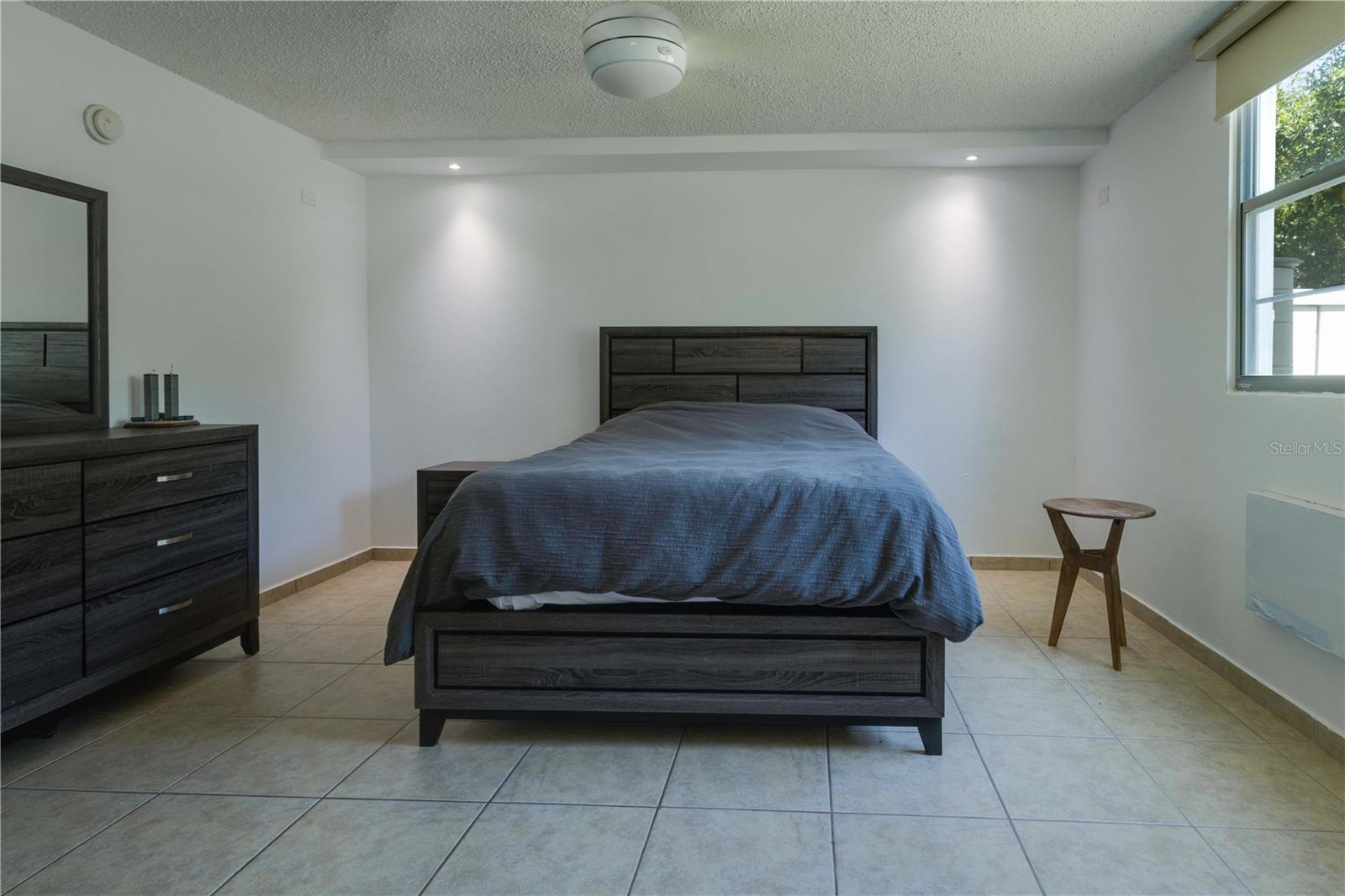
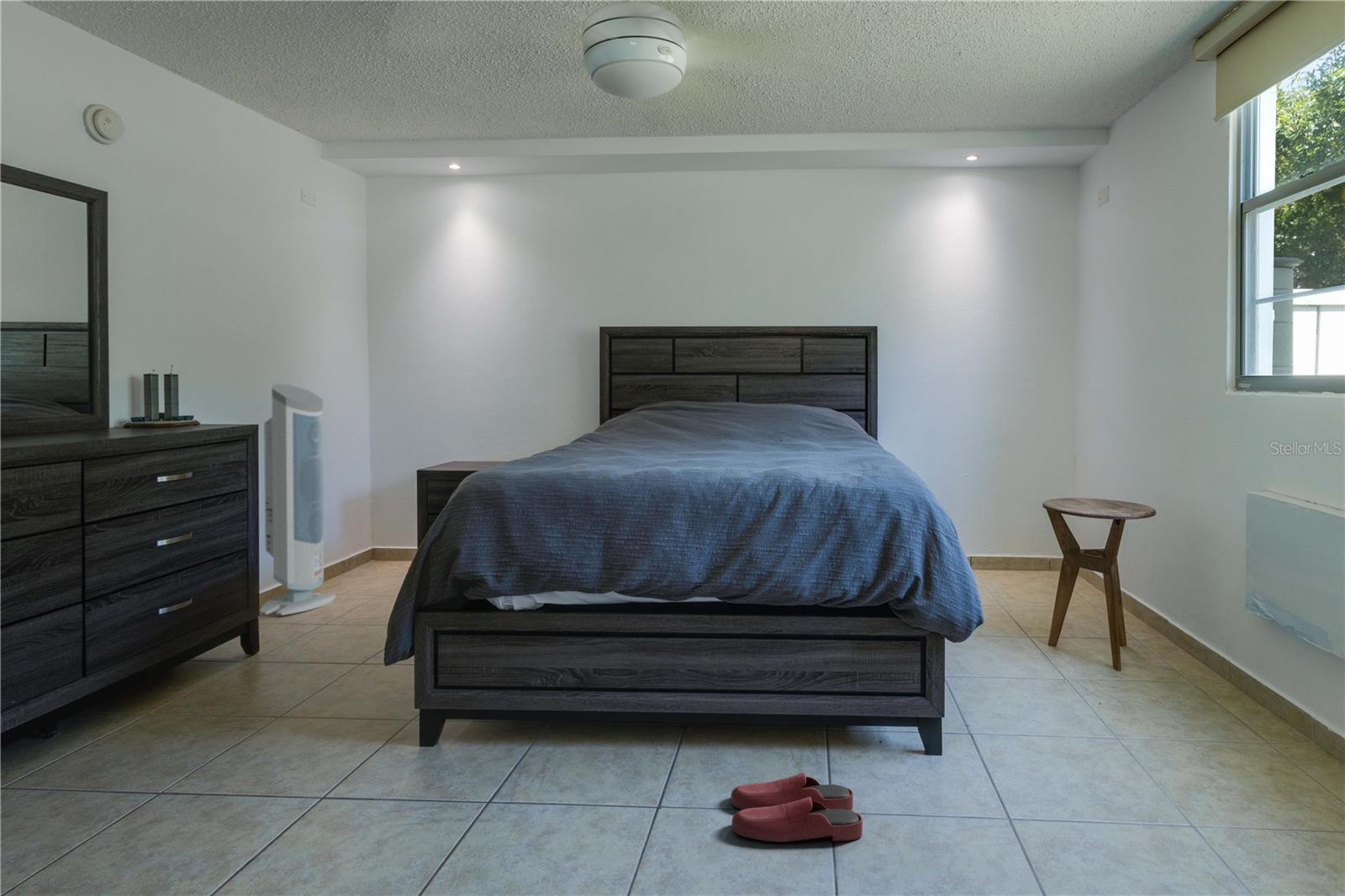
+ air purifier (298, 494)
+ slippers (794, 801)
